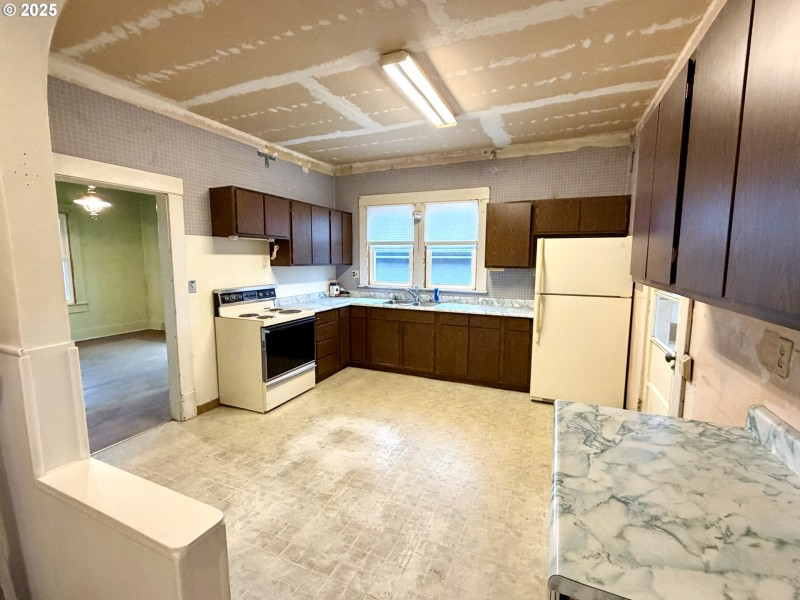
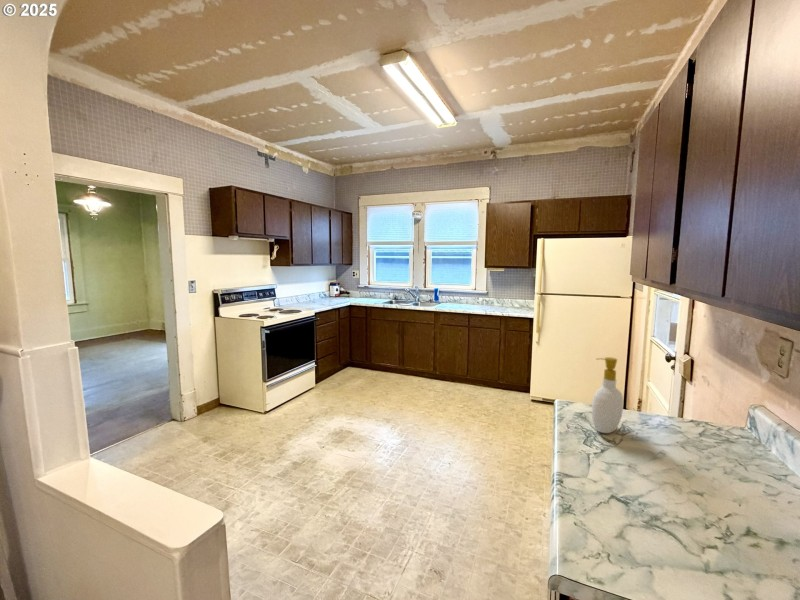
+ soap bottle (607, 393)
